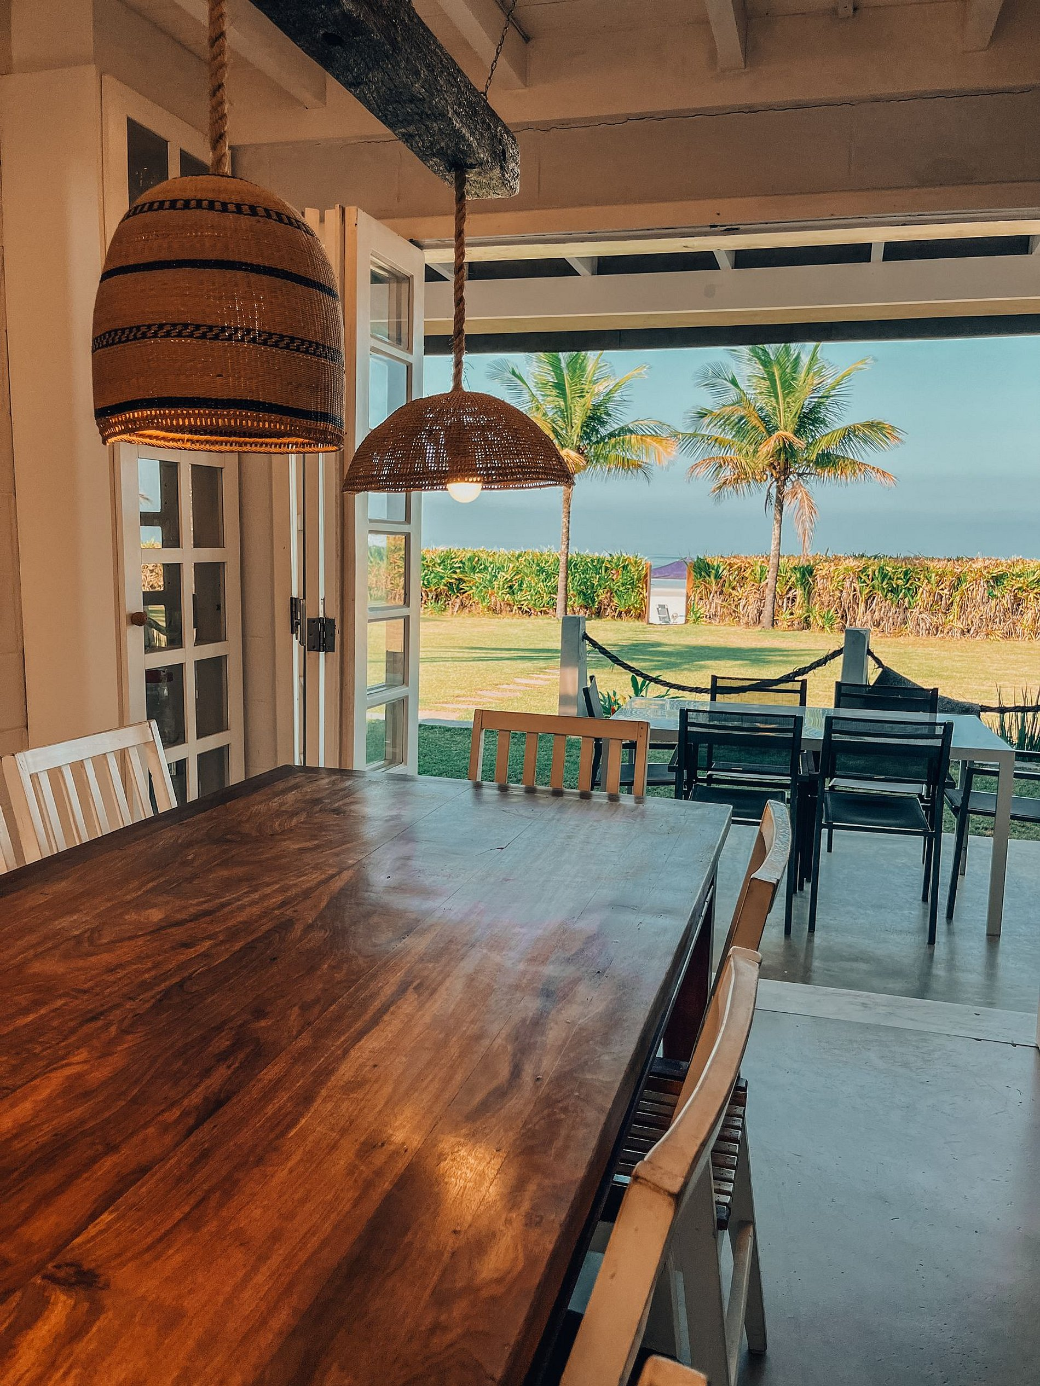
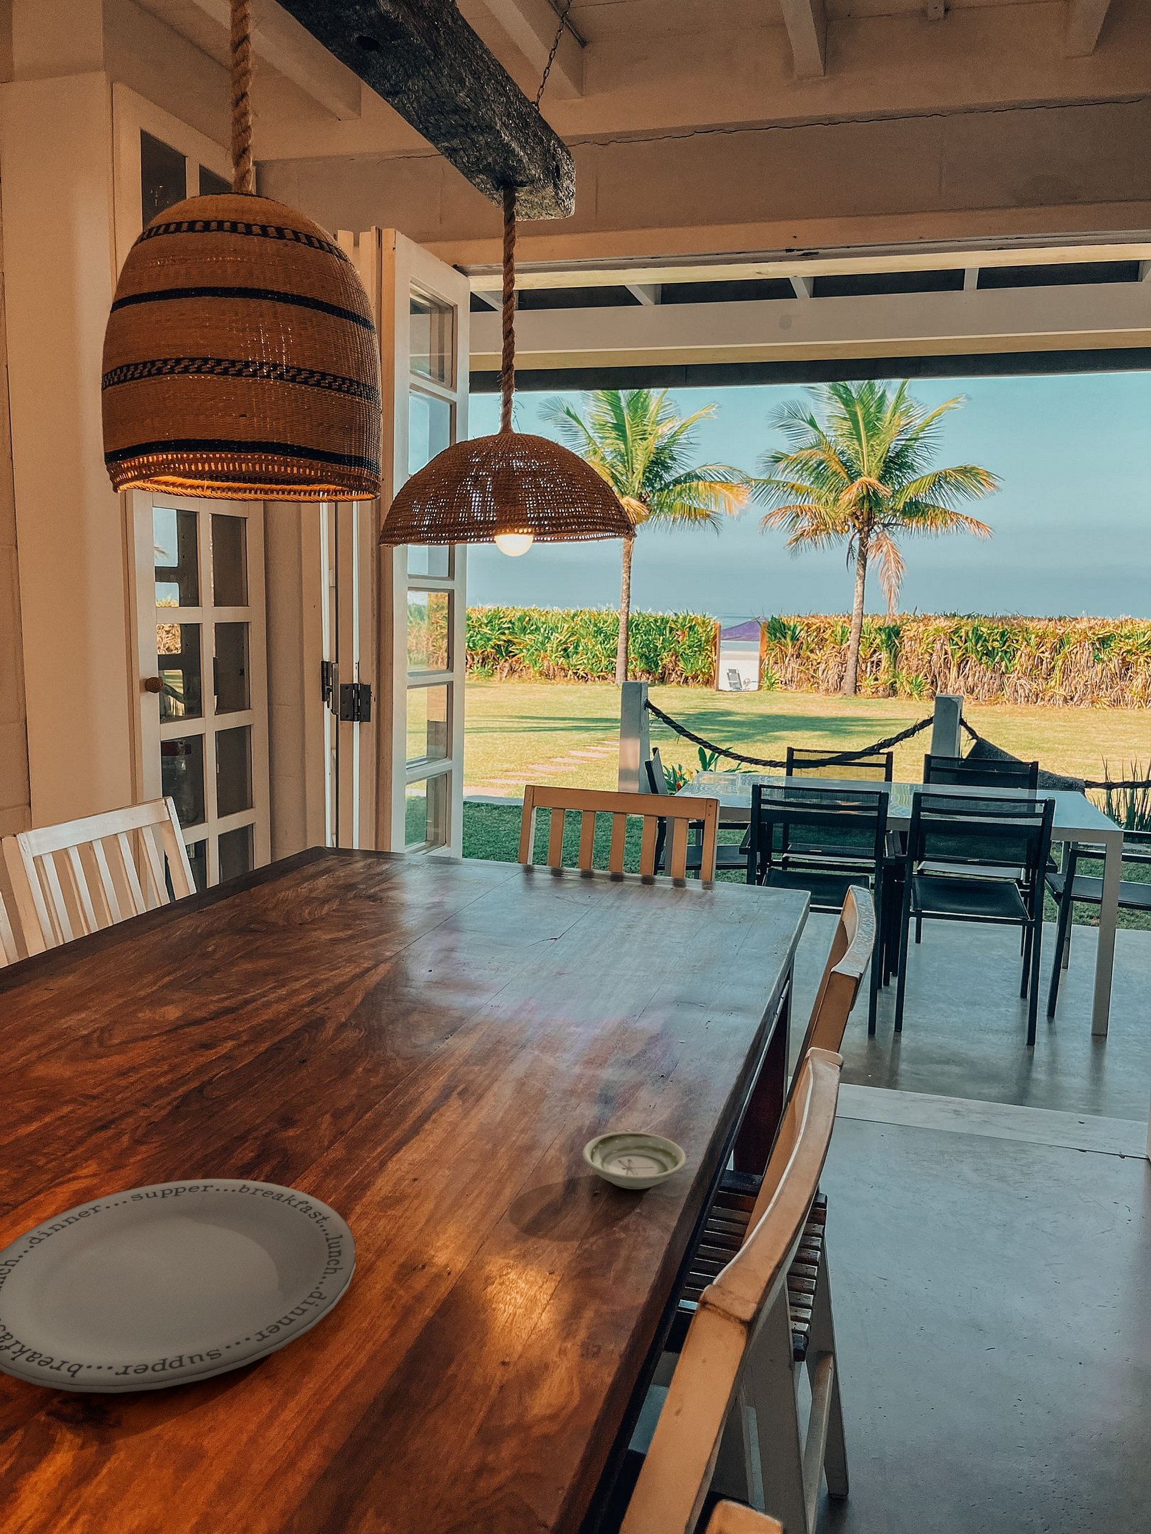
+ saucer (634, 1164)
+ plate (170, 1275)
